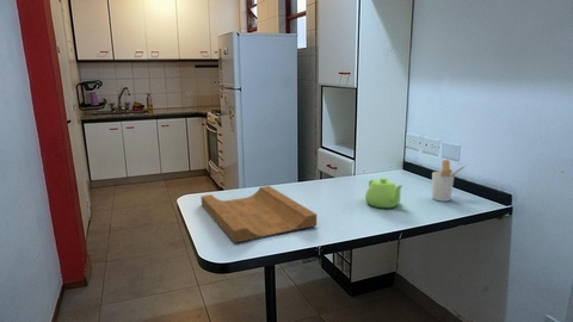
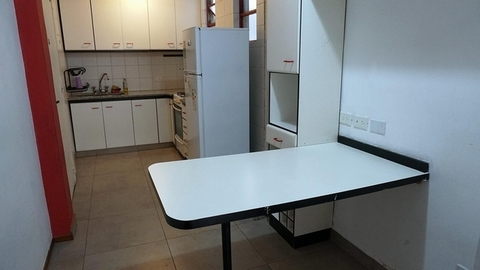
- teapot (383, 191)
- cutting board (254, 209)
- utensil holder (448, 180)
